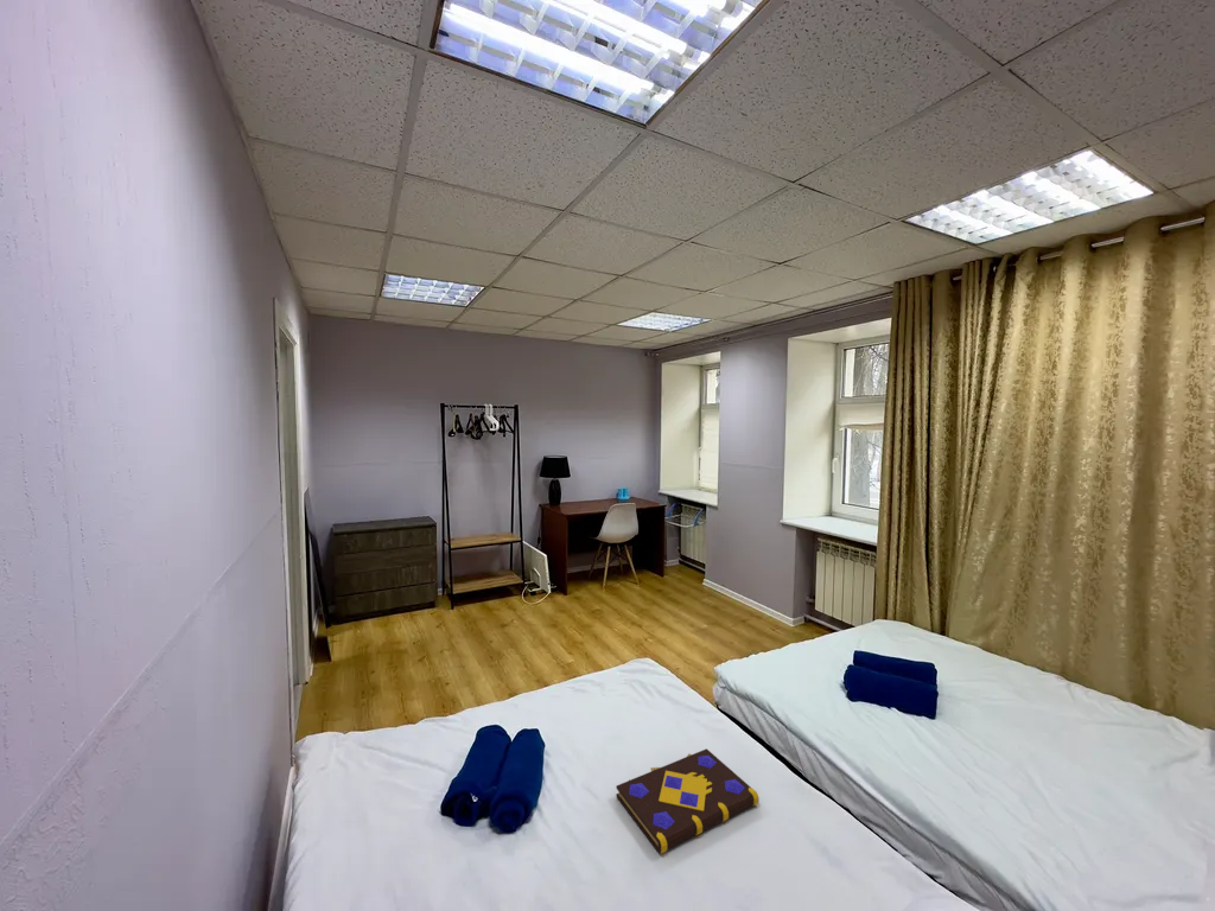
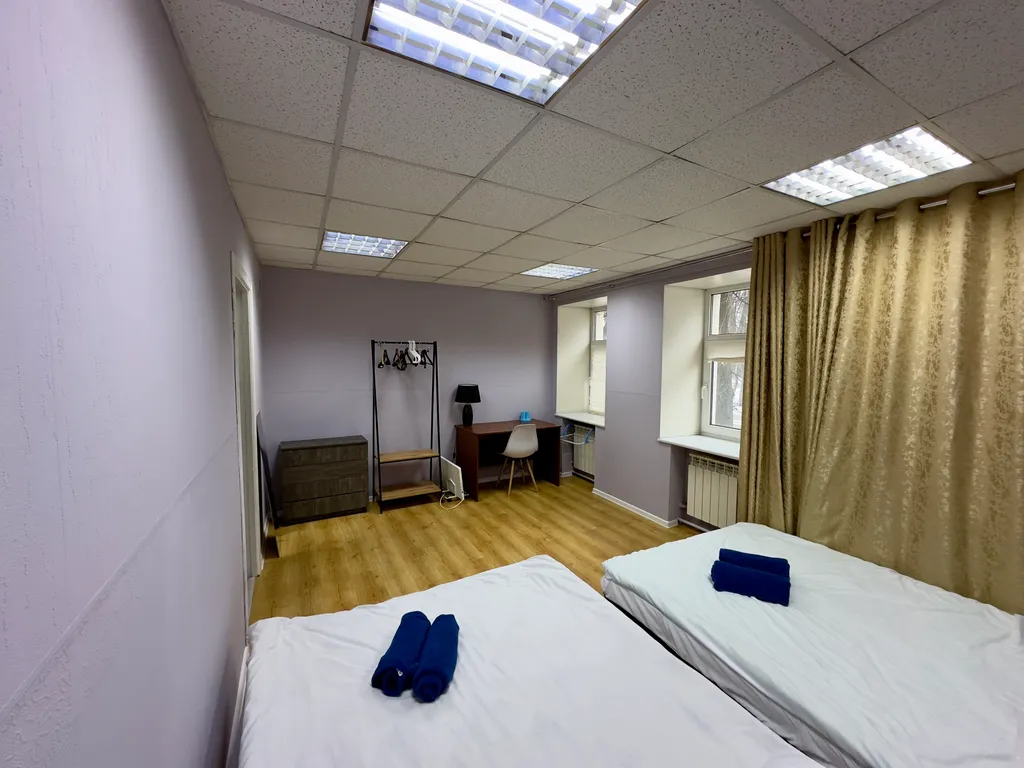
- book (683, 789)
